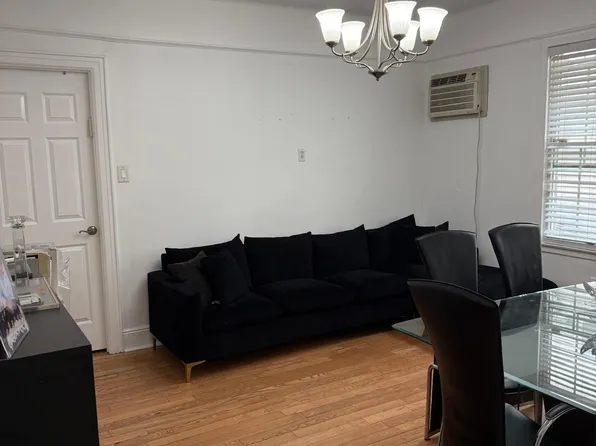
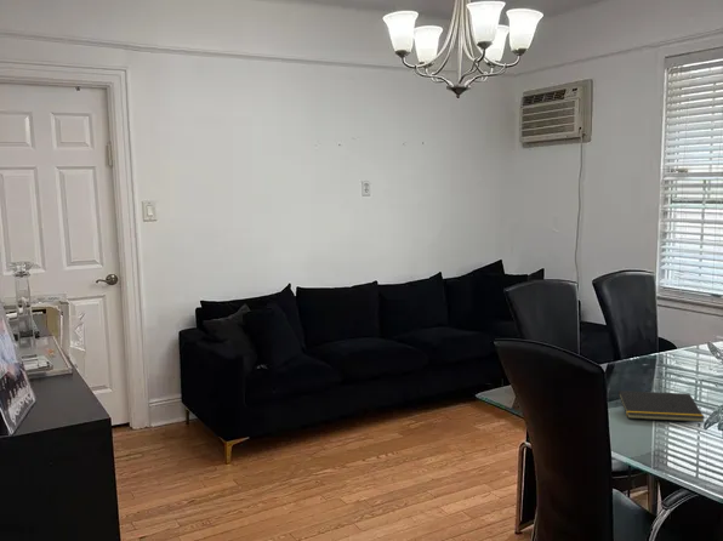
+ notepad (659, 405)
